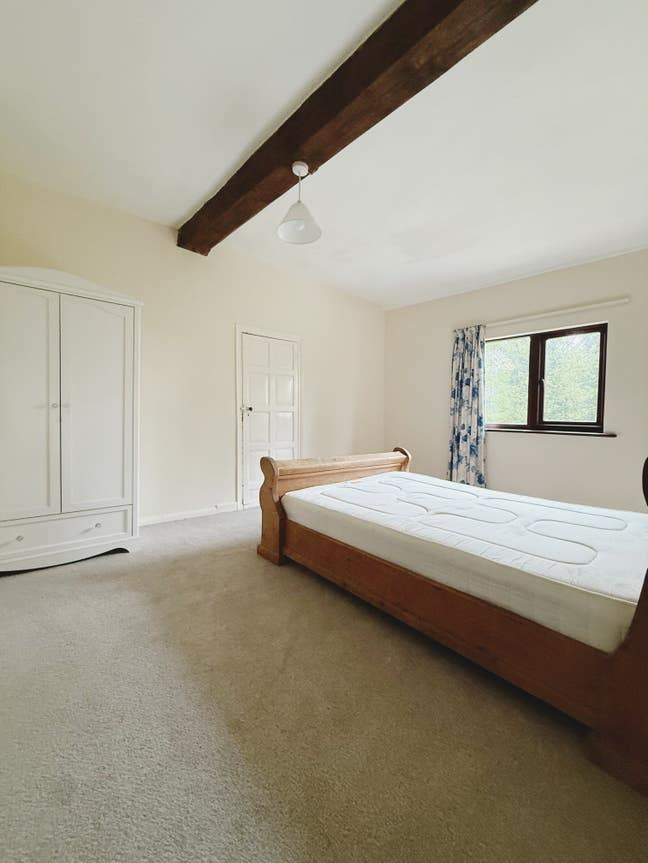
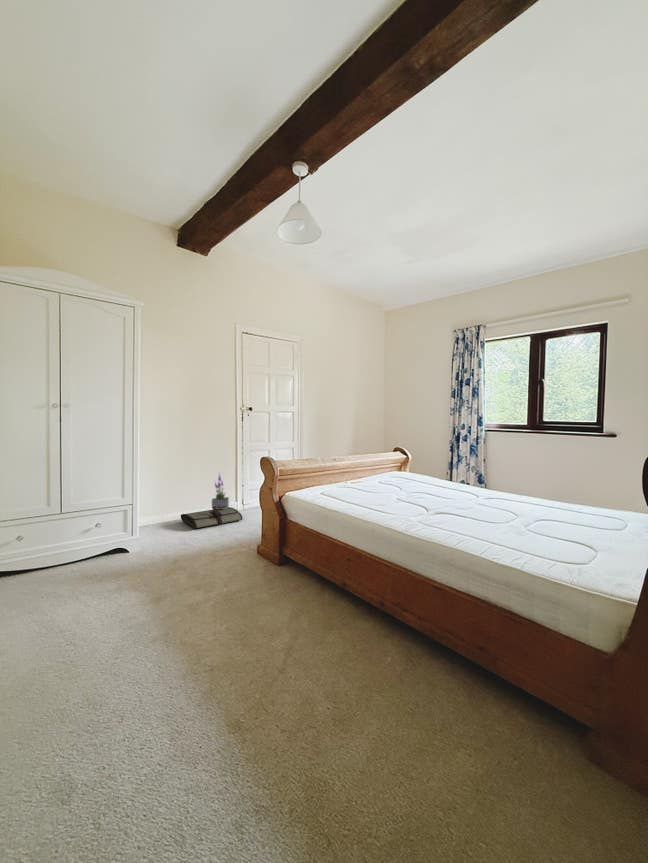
+ tool roll (211, 513)
+ potted plant (220, 489)
